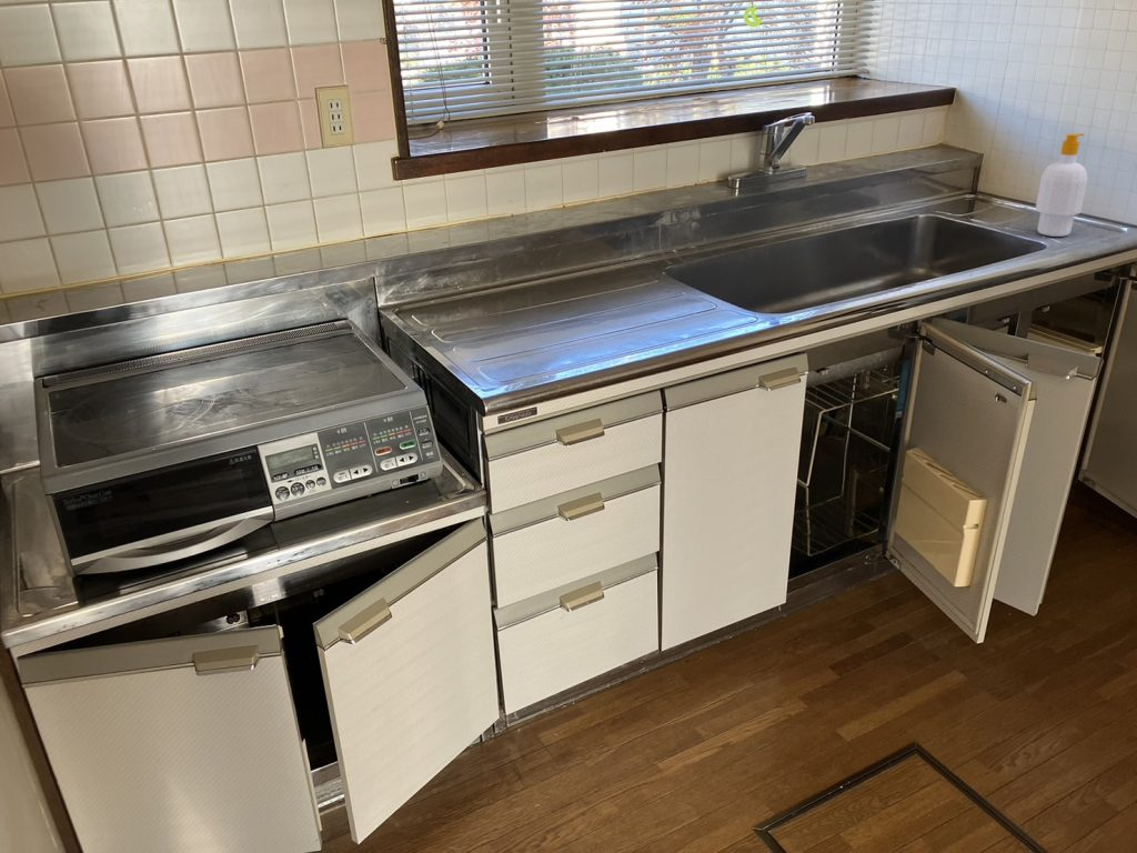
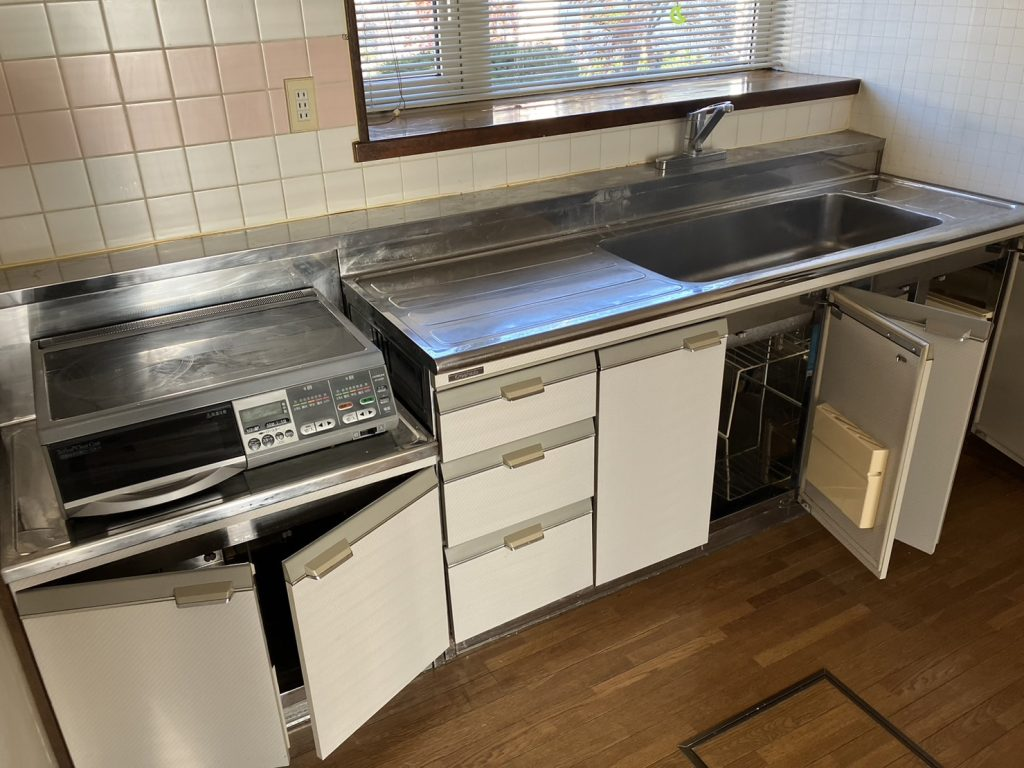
- soap bottle (1063, 184)
